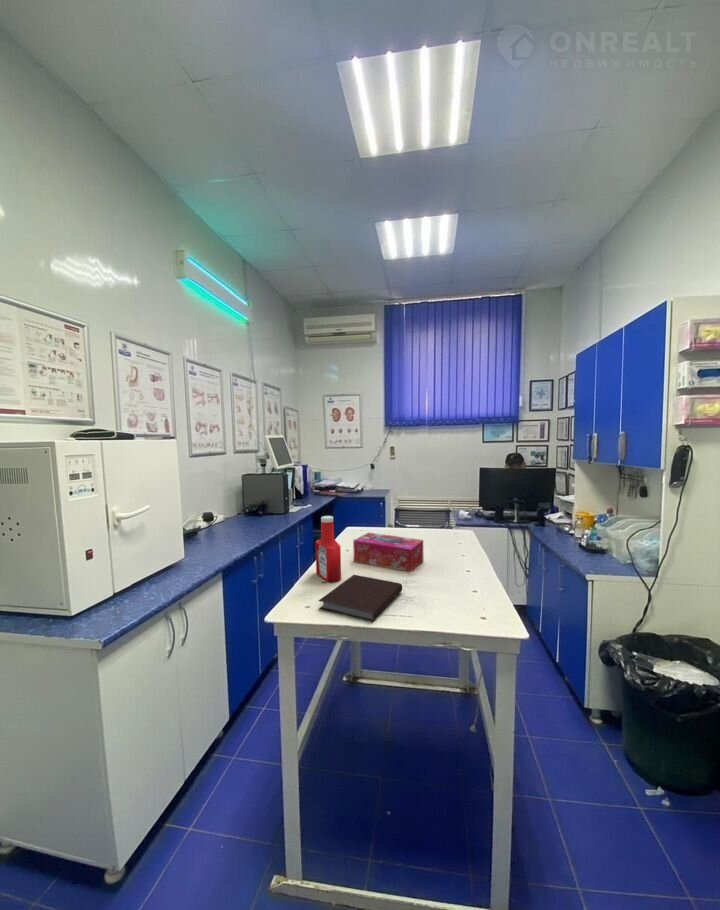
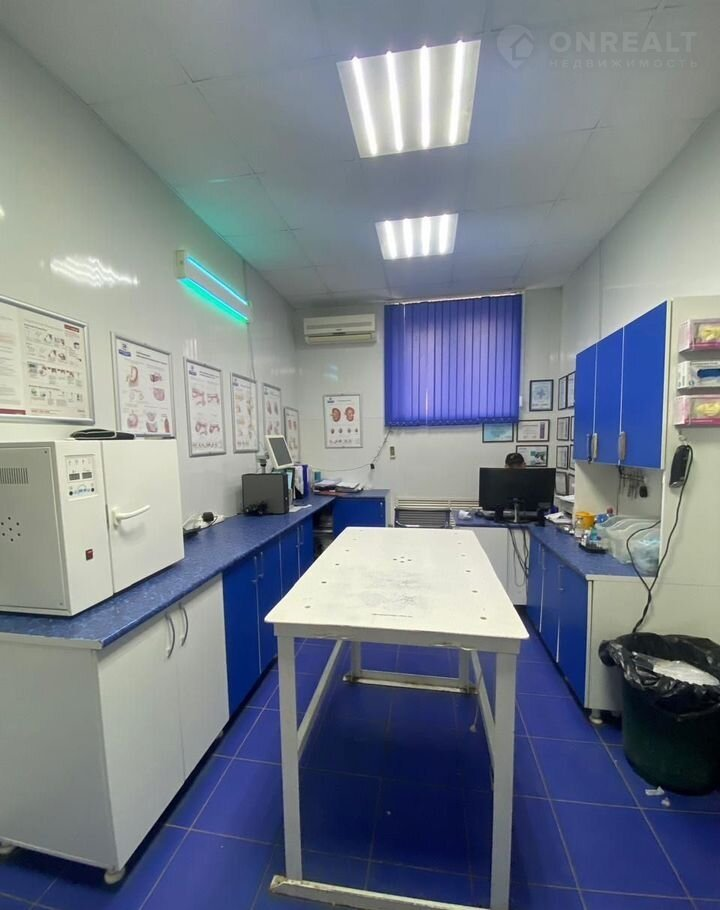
- notebook (362, 595)
- soap bottle (327, 546)
- tissue box (388, 550)
